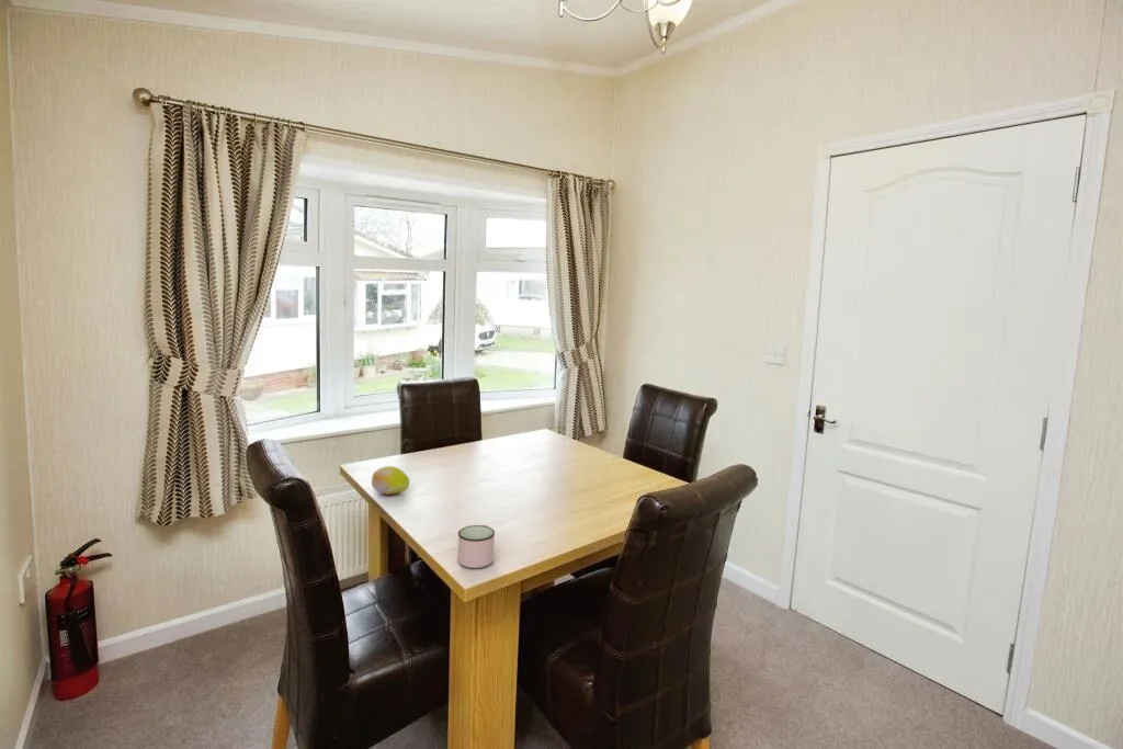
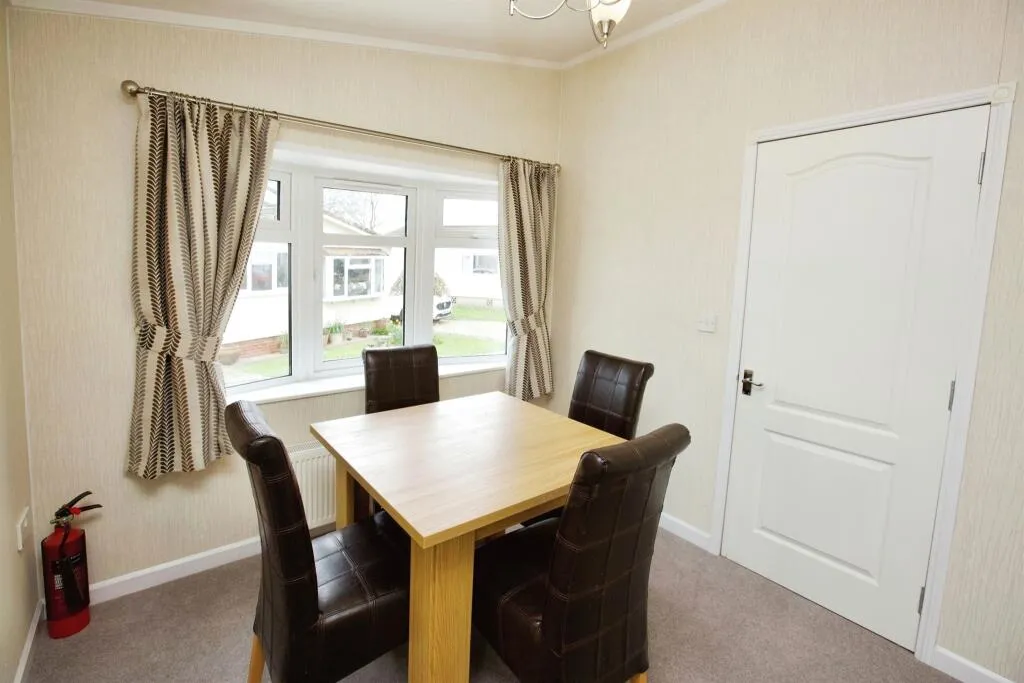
- fruit (390, 479)
- mug (477, 544)
